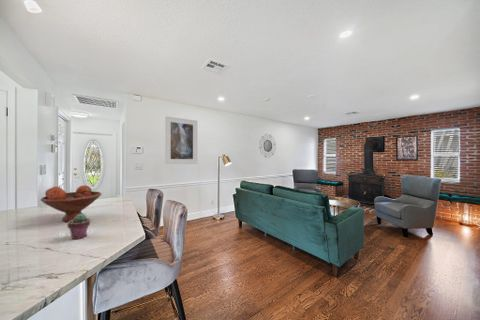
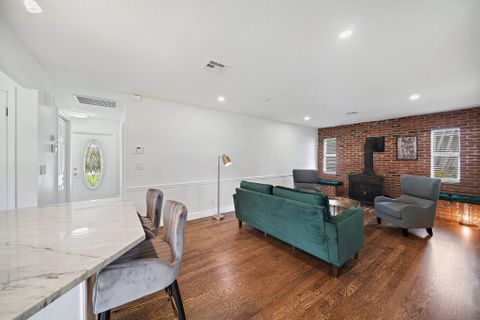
- potted succulent (79, 225)
- home mirror (267, 148)
- fruit bowl (73, 202)
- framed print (182, 141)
